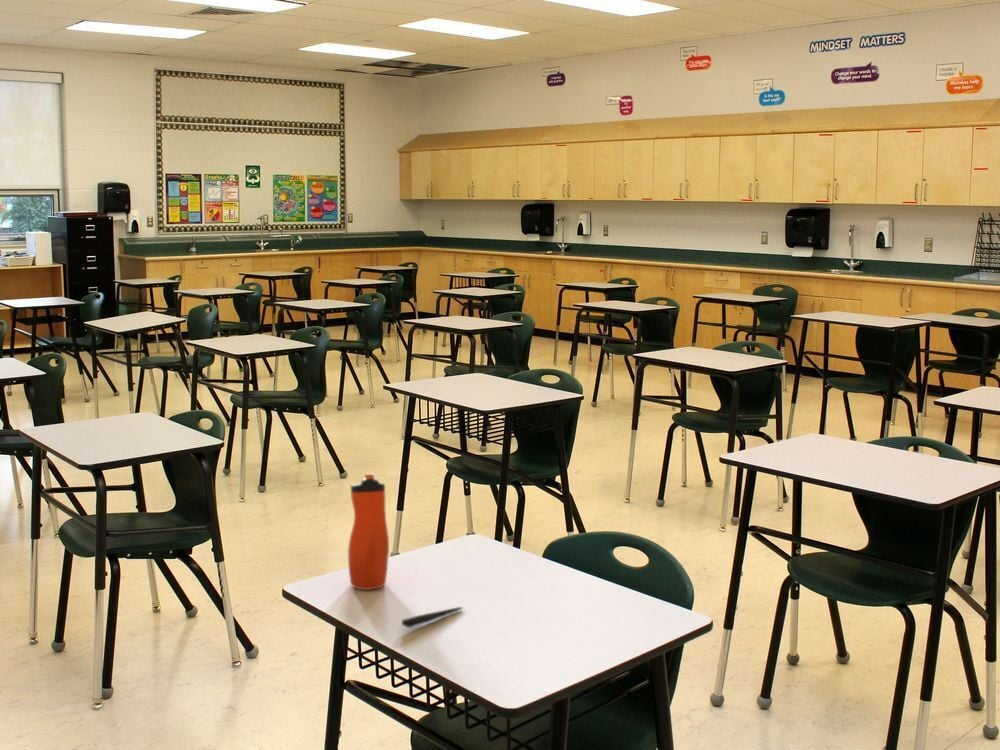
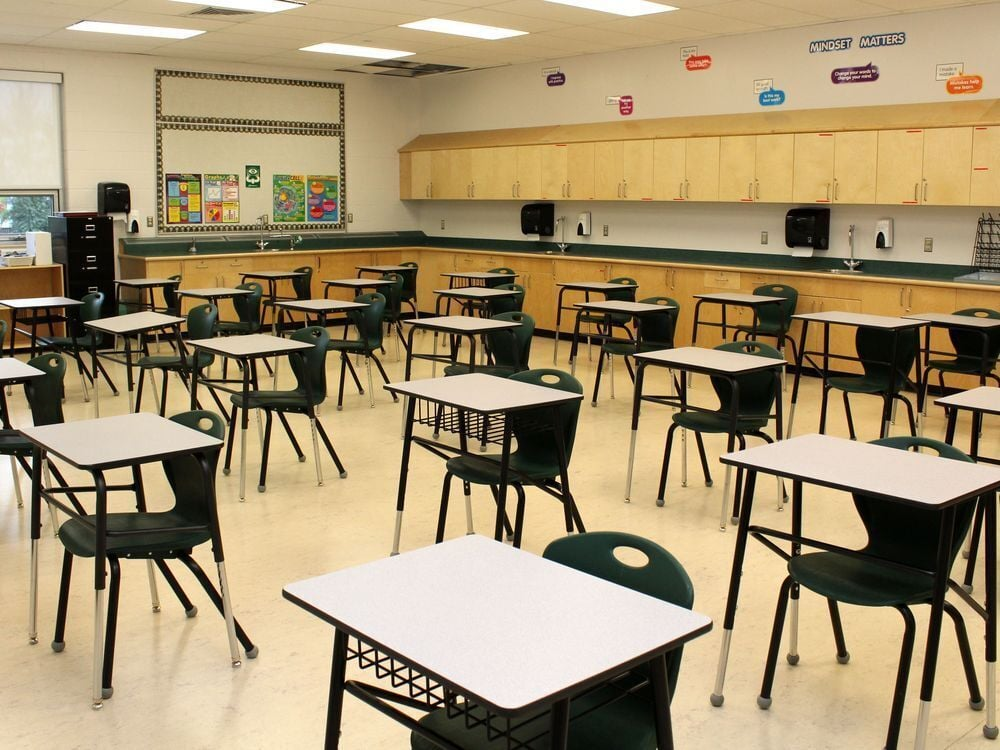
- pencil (434, 615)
- water bottle (368, 529)
